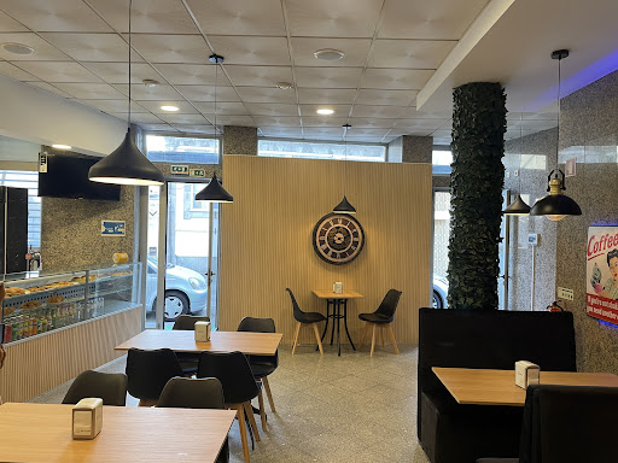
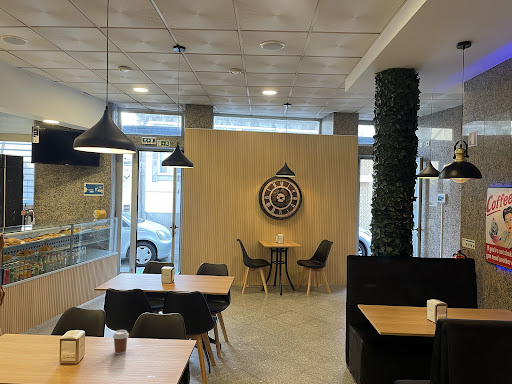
+ coffee cup (120, 341)
